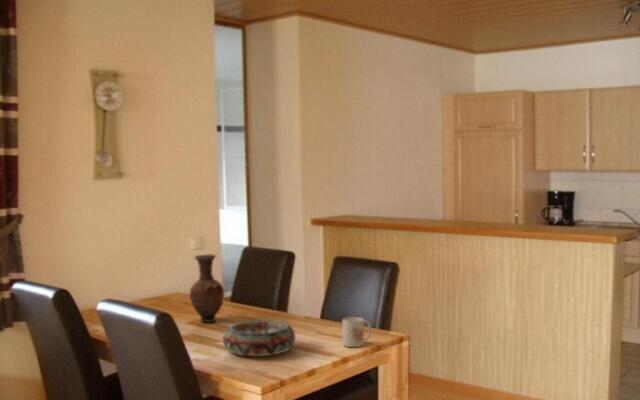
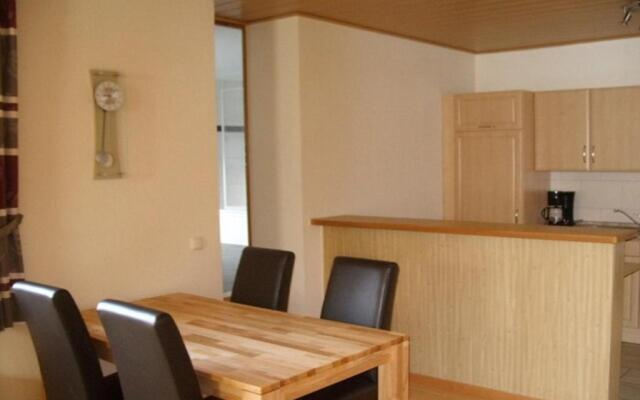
- mug (357, 331)
- vase (206, 288)
- decorative bowl (259, 338)
